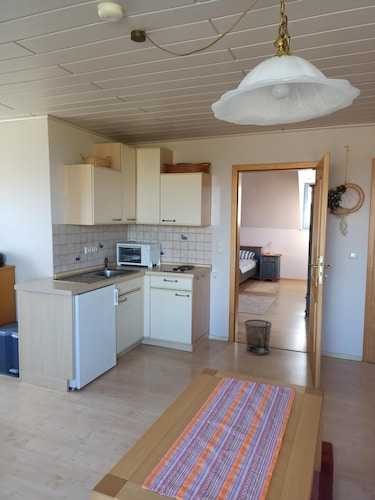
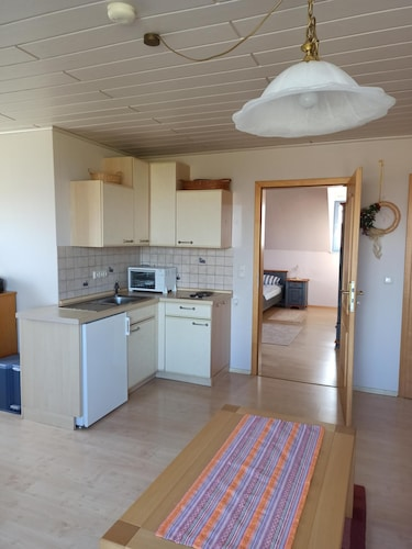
- waste bin (257, 337)
